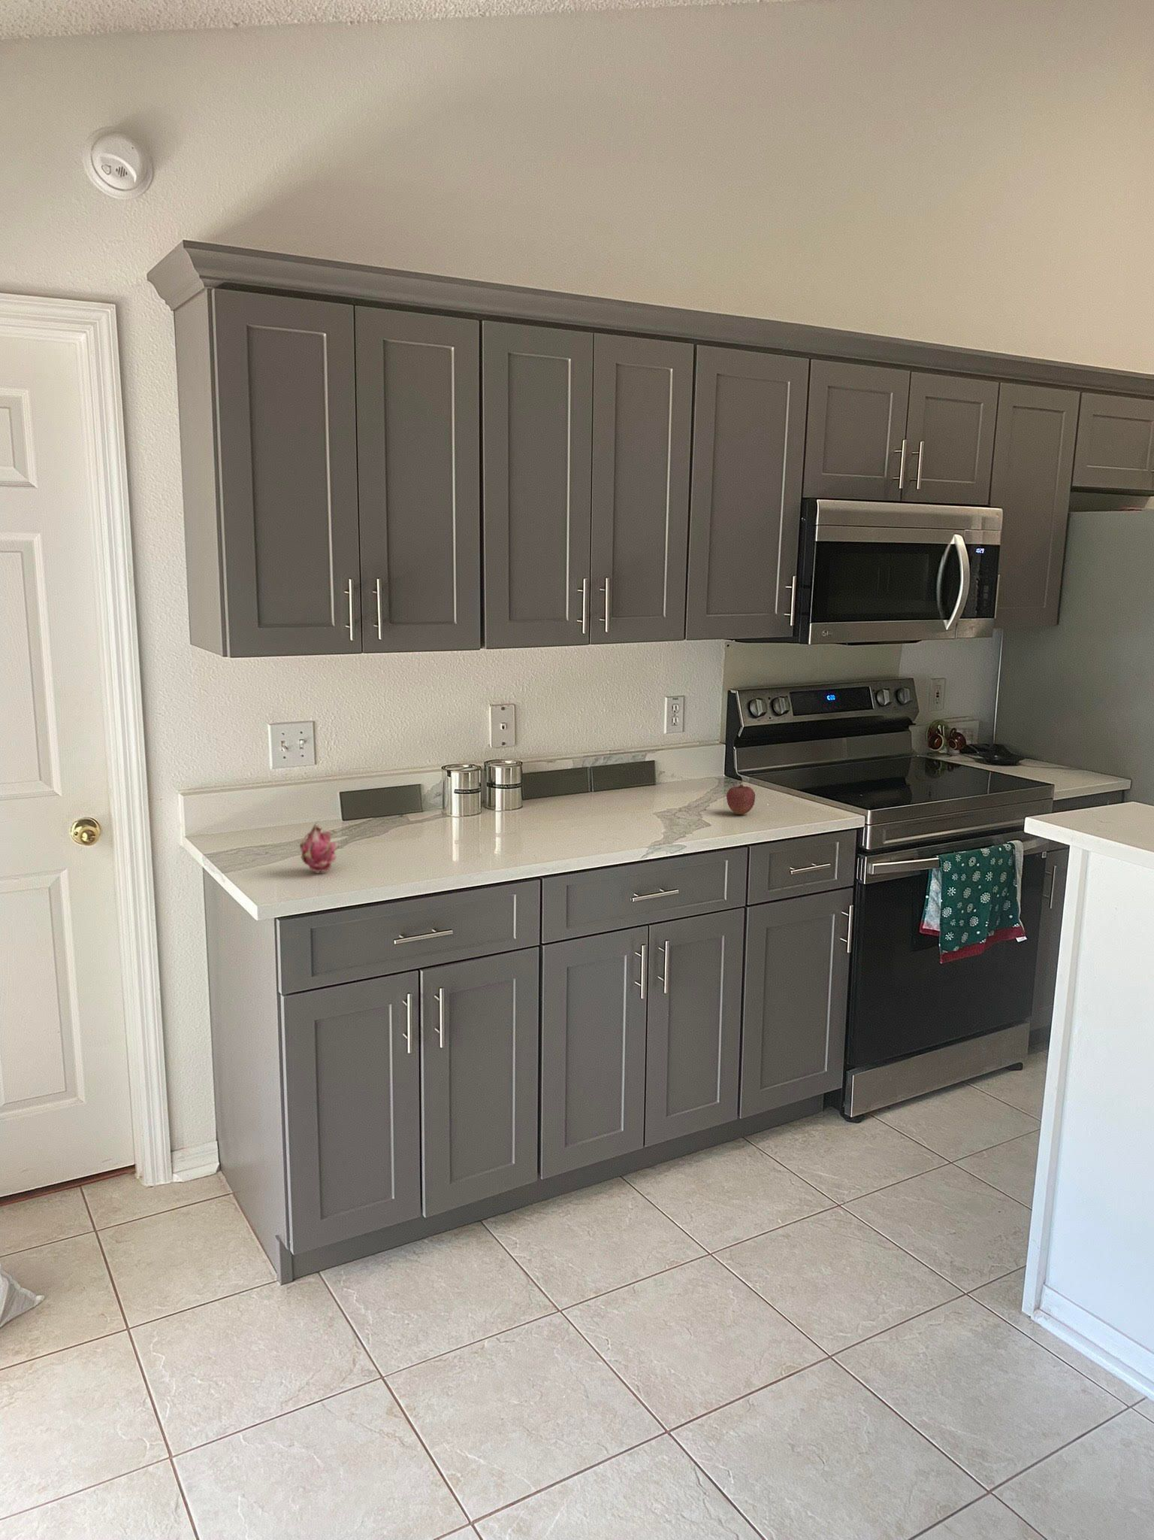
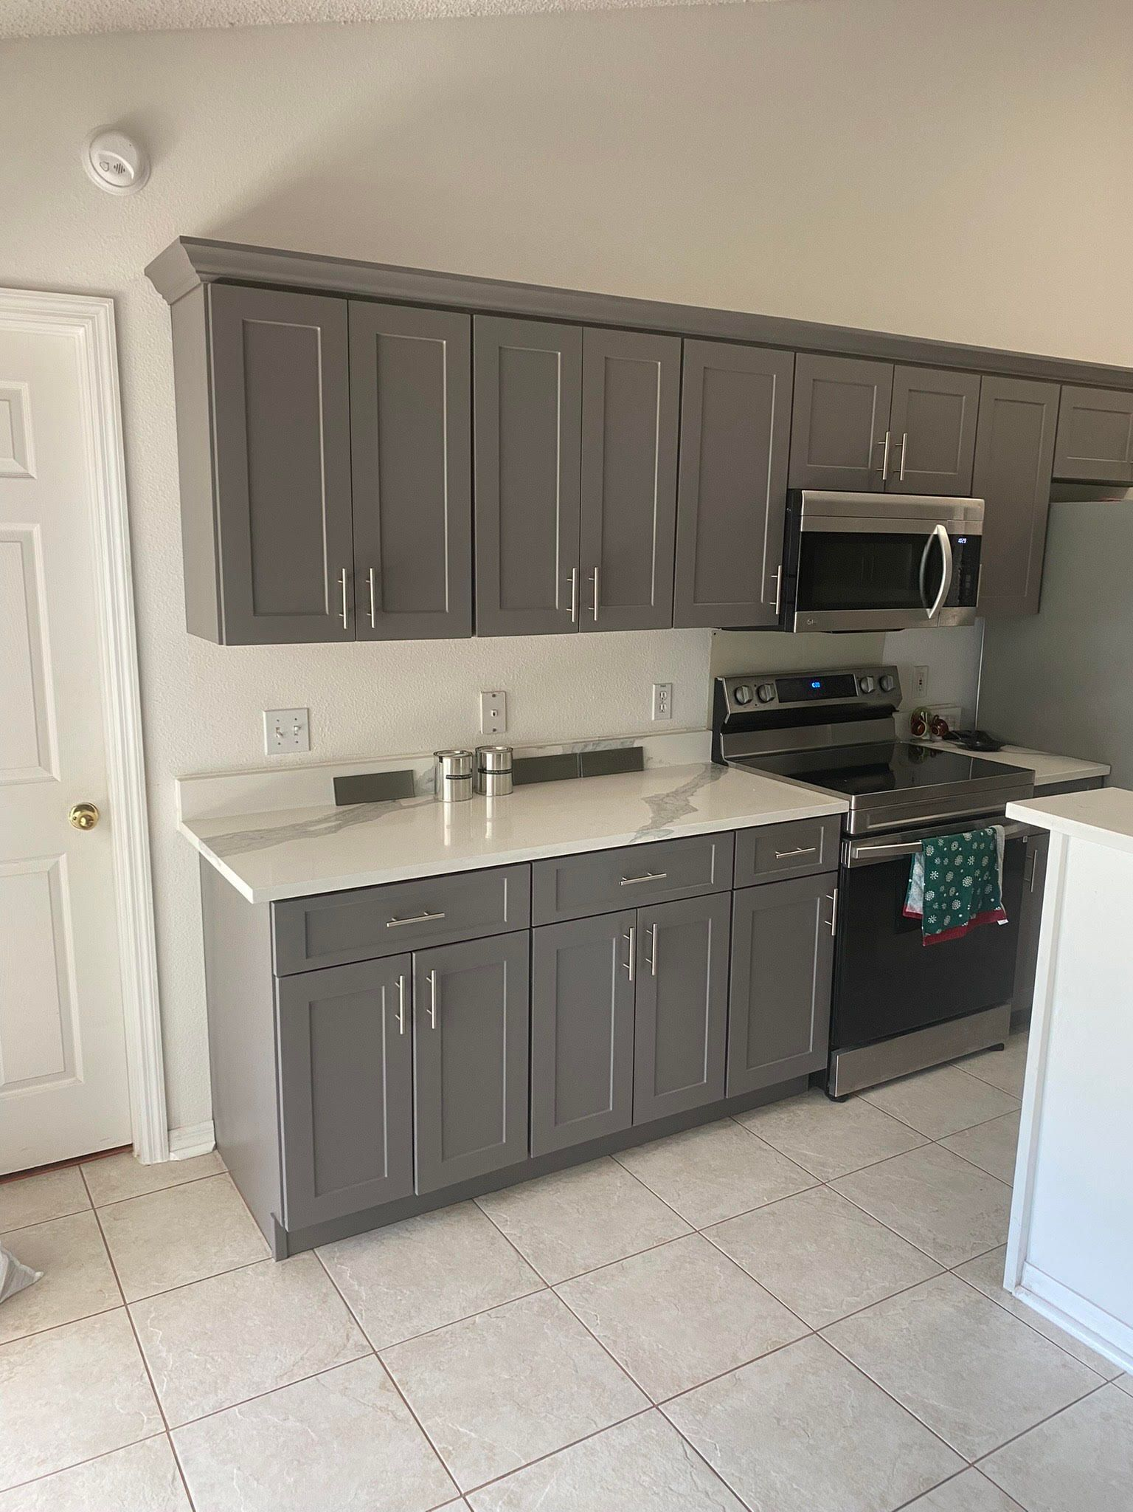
- fruit (741, 799)
- fruit (319, 845)
